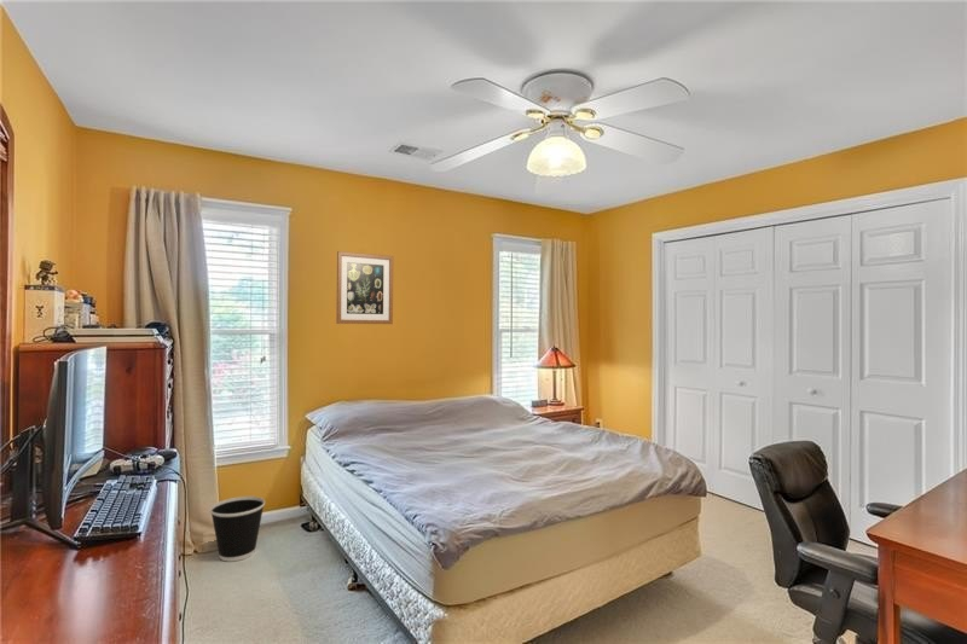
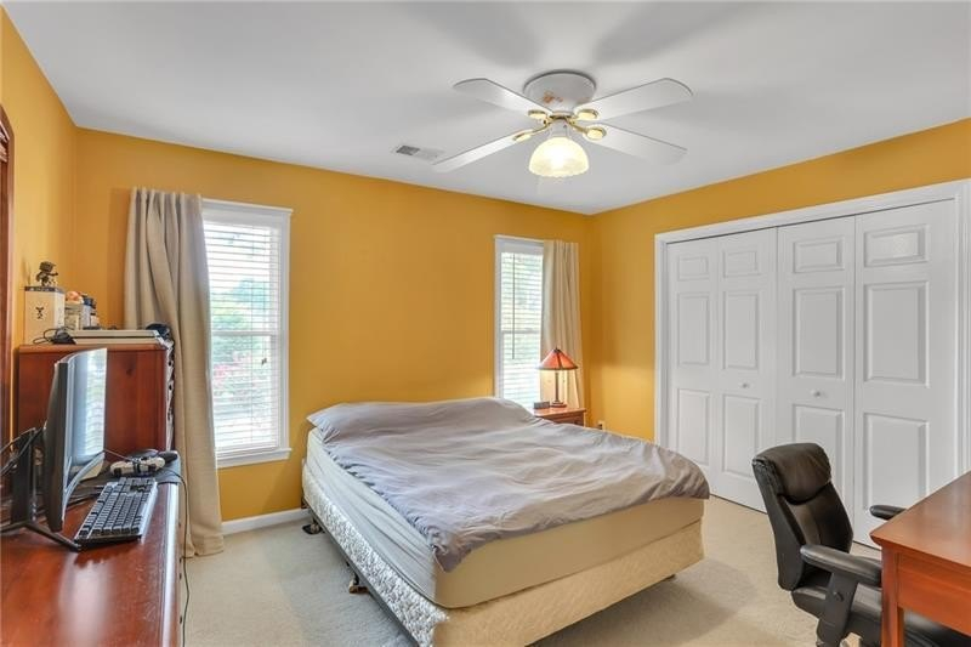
- wastebasket (237, 529)
- wall art (365, 289)
